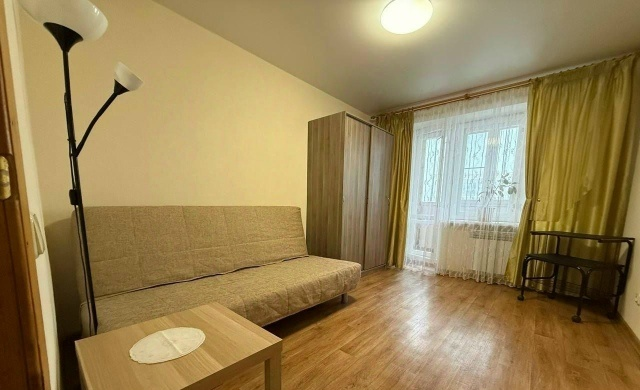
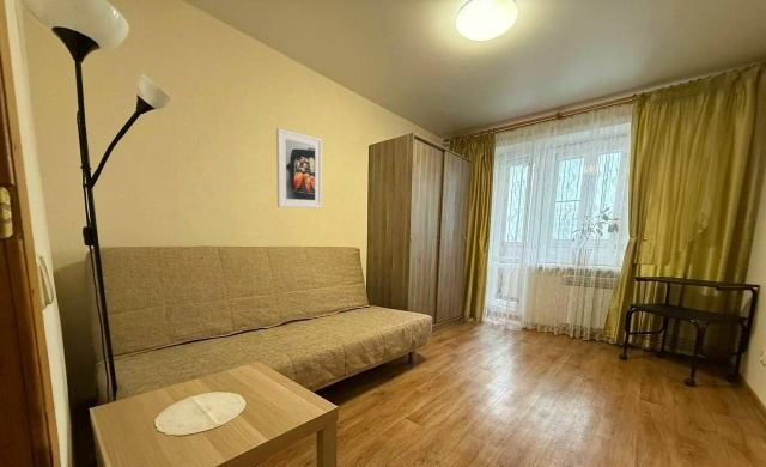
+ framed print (300, 170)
